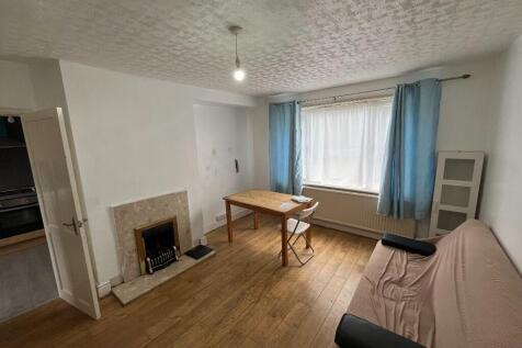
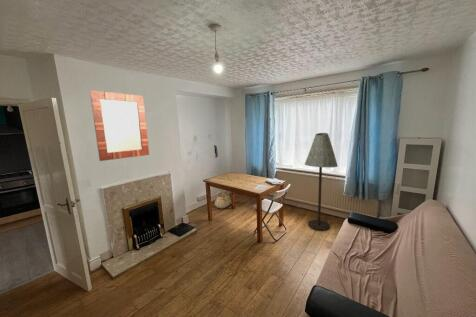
+ floor lamp (320, 181)
+ home mirror (123, 126)
+ basket (222, 198)
